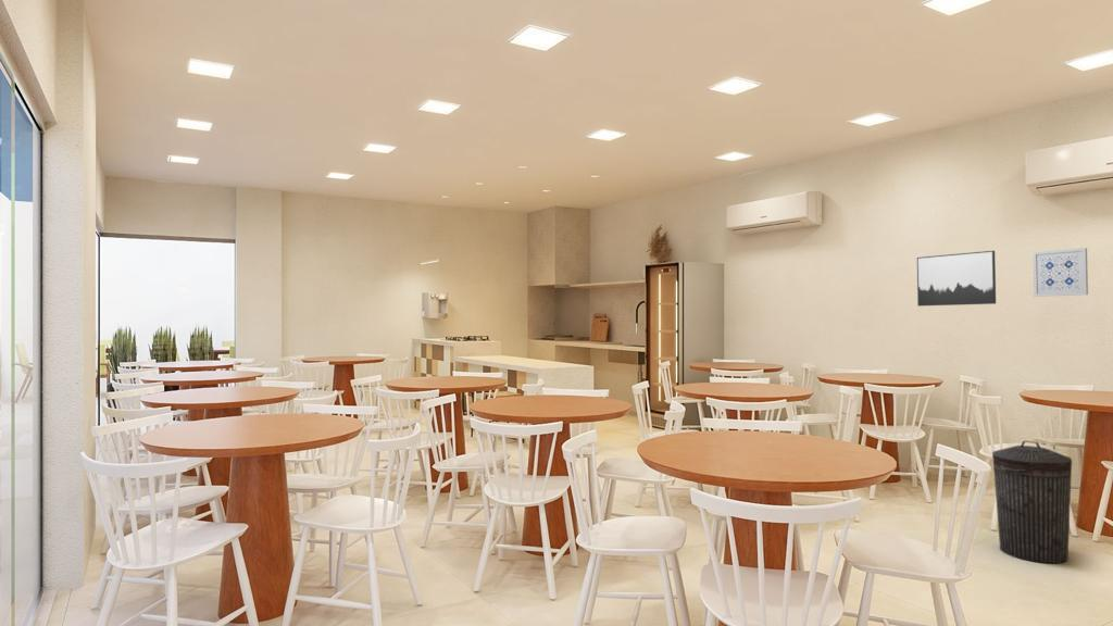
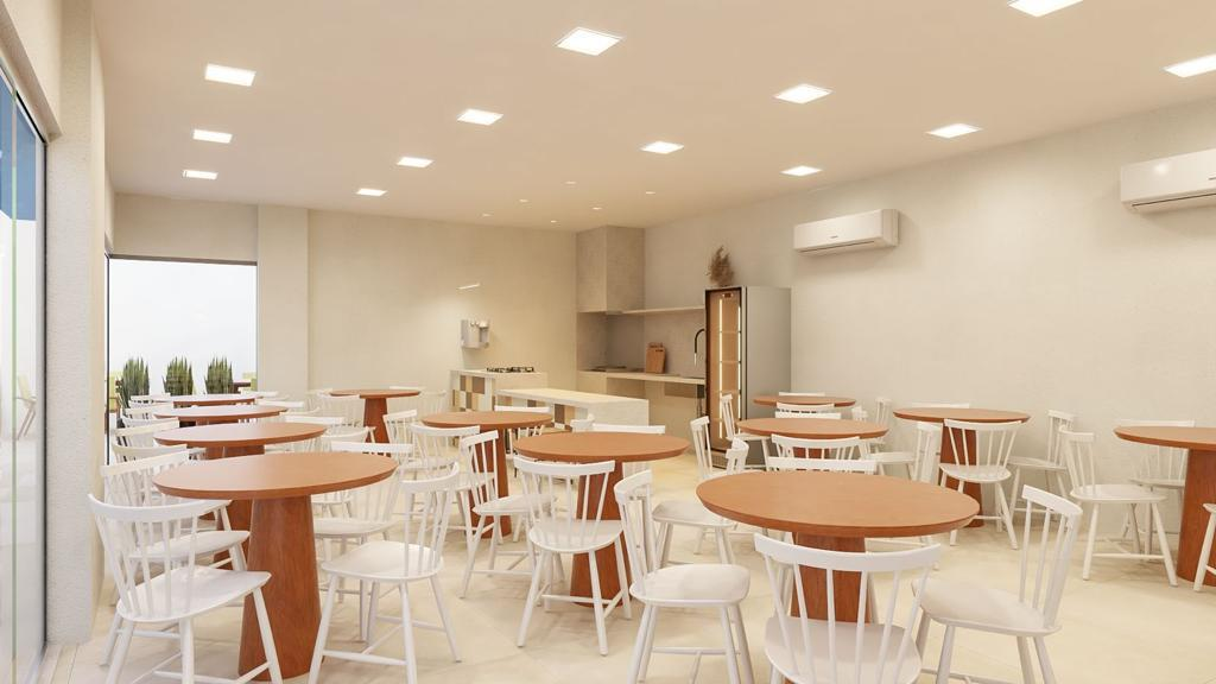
- wall art (954, 279)
- wall art (1060, 273)
- trash can (1031, 497)
